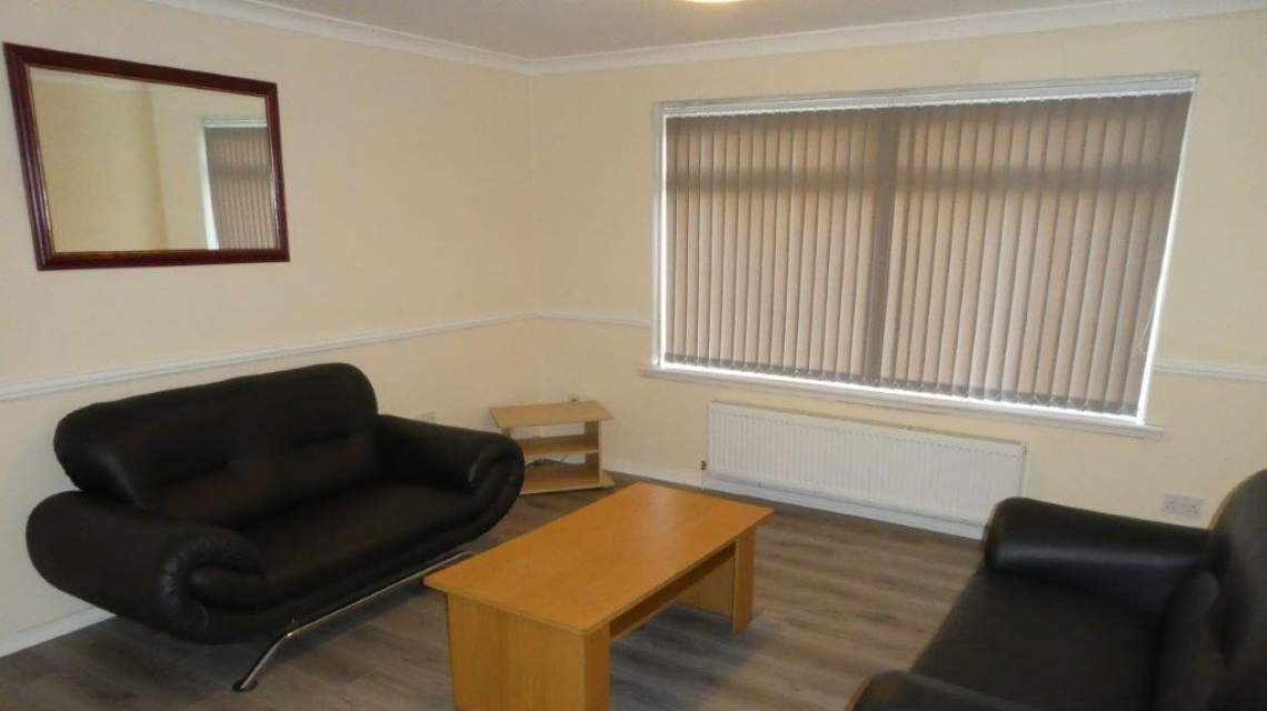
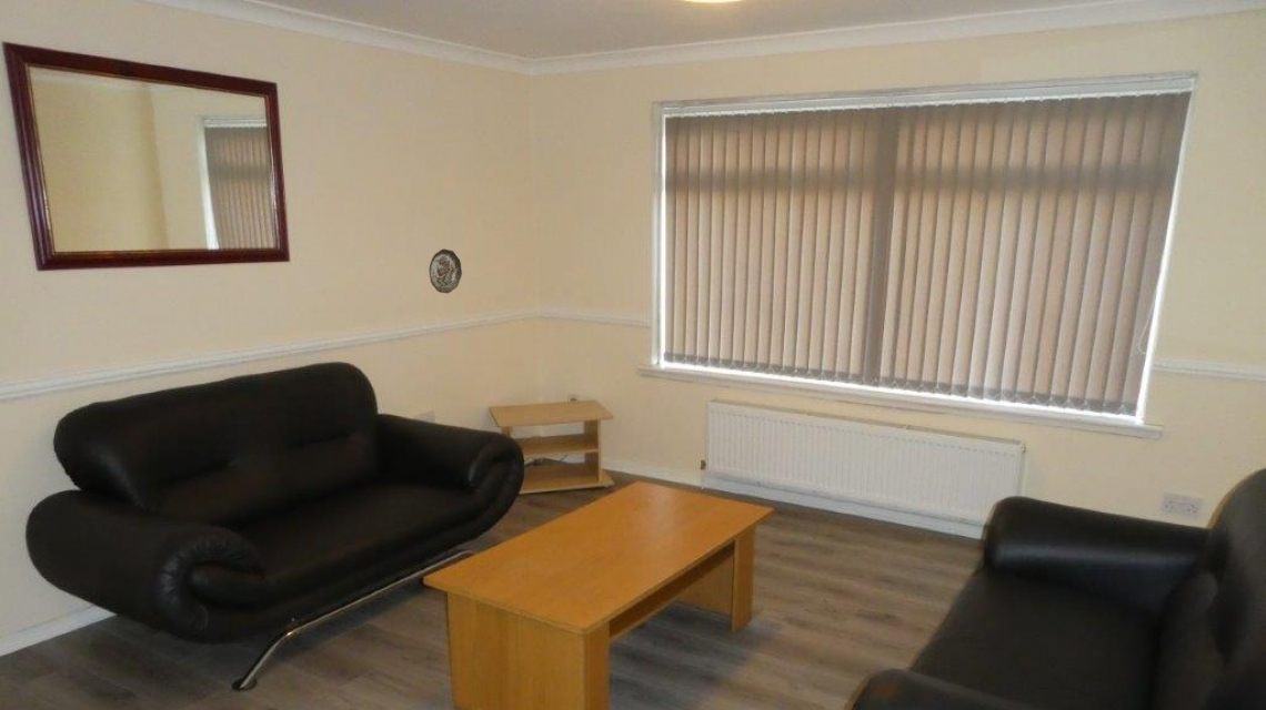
+ decorative plate (444, 271)
